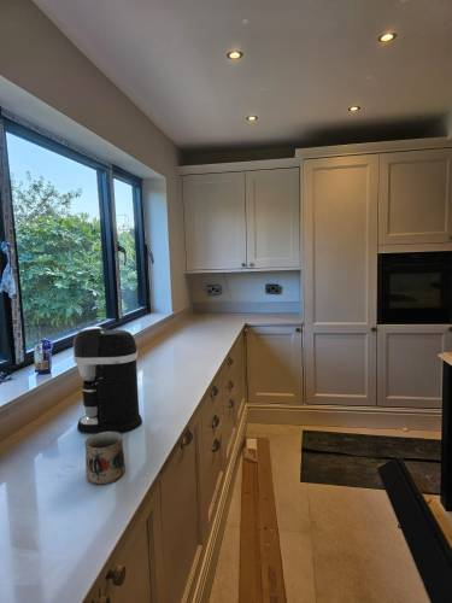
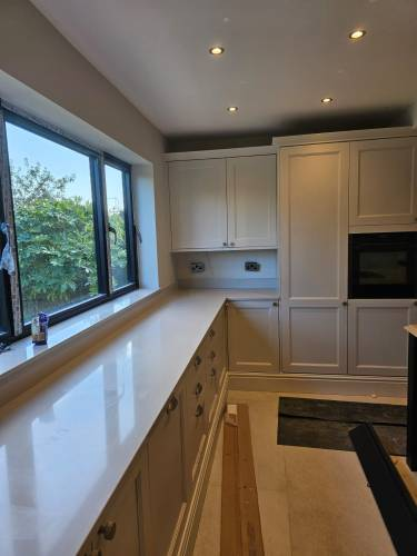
- mug (102, 455)
- coffee maker (107, 375)
